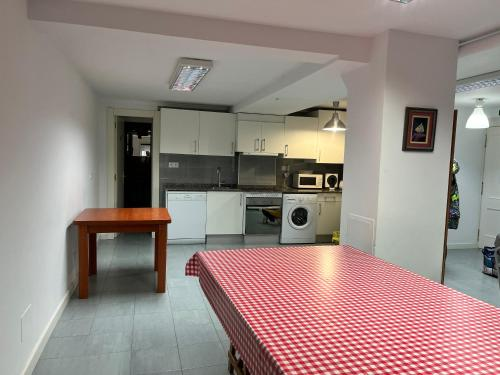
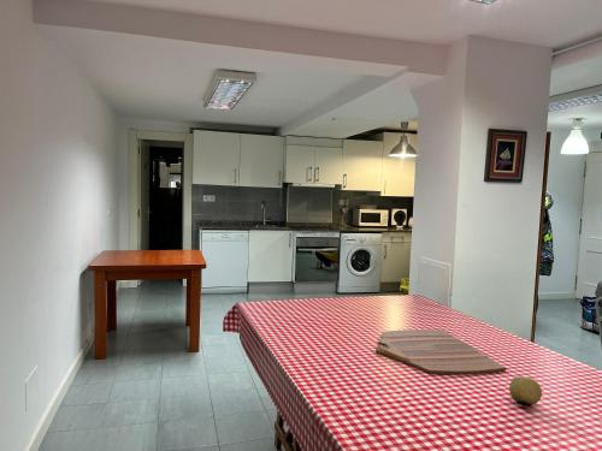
+ fruit (525, 391)
+ cutting board (424, 346)
